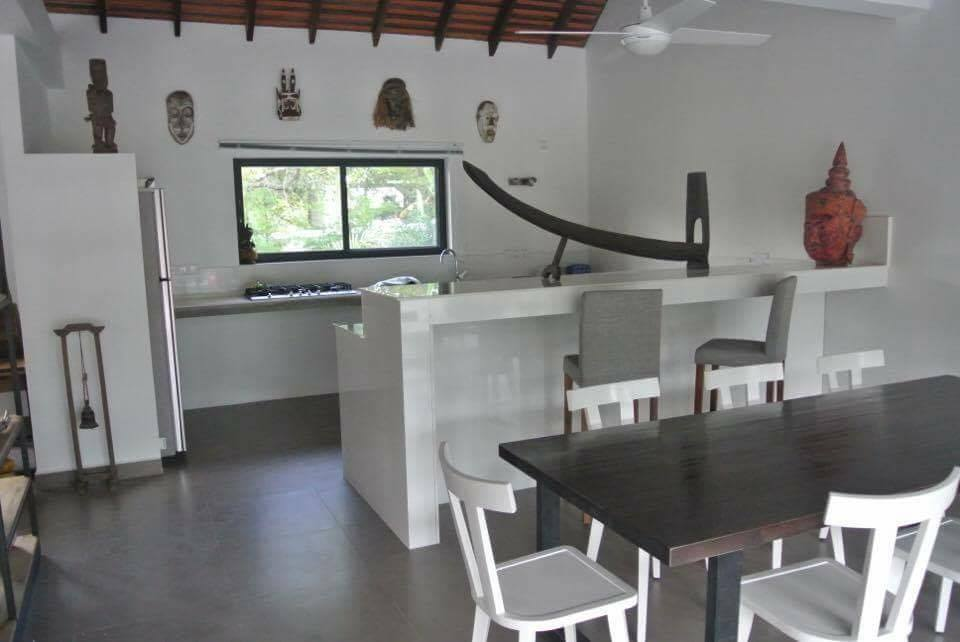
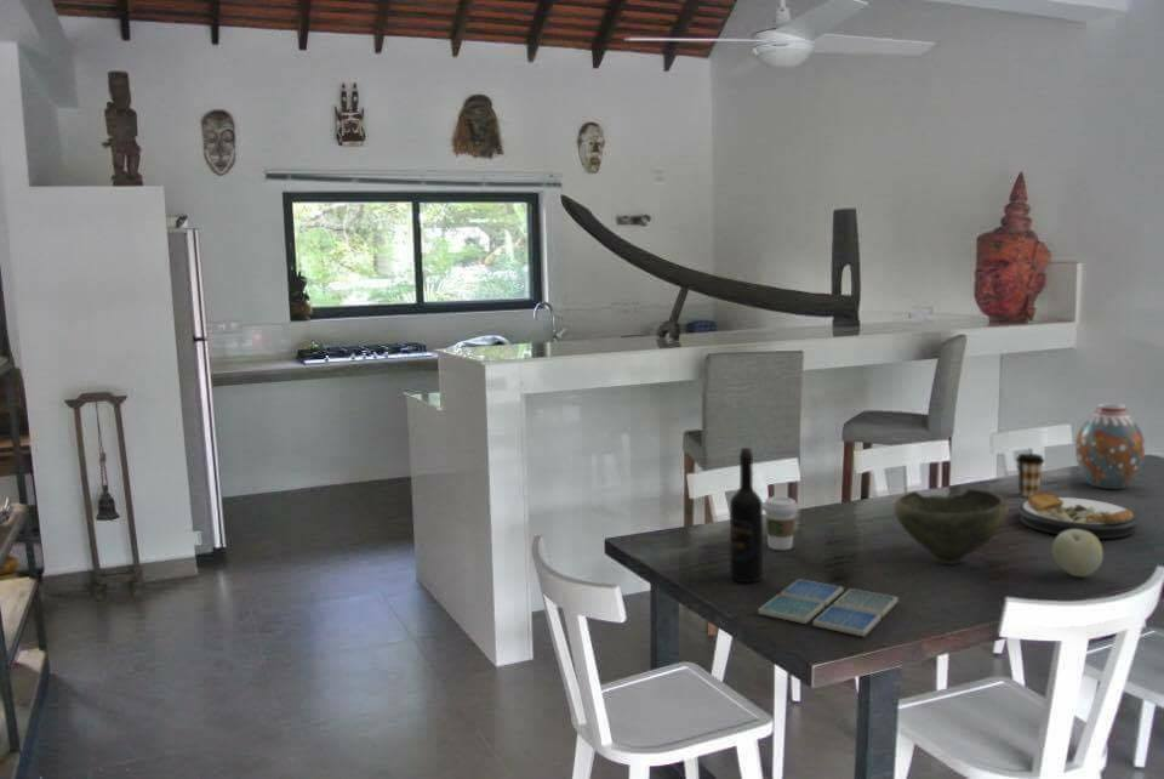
+ drink coaster (827, 604)
+ wine bottle (746, 513)
+ bowl (949, 528)
+ fruit (1077, 553)
+ plate (1077, 512)
+ coffee cup (1029, 474)
+ vase (1109, 445)
+ coffee cup (780, 523)
